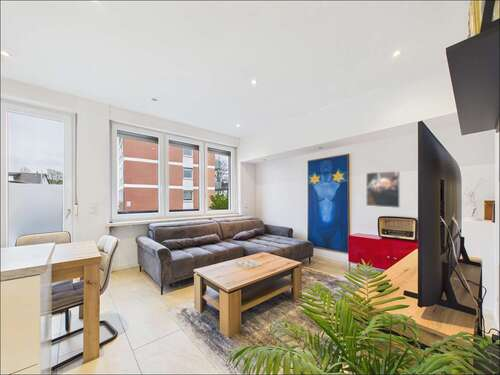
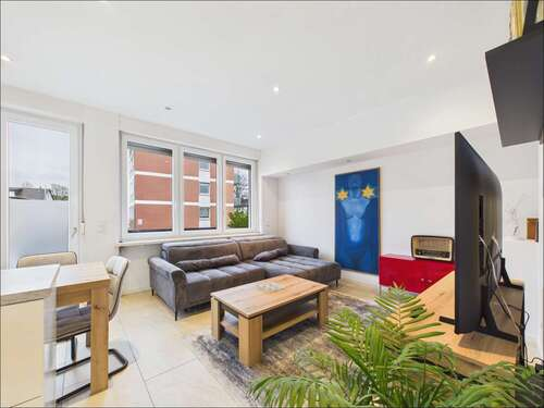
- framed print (382, 189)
